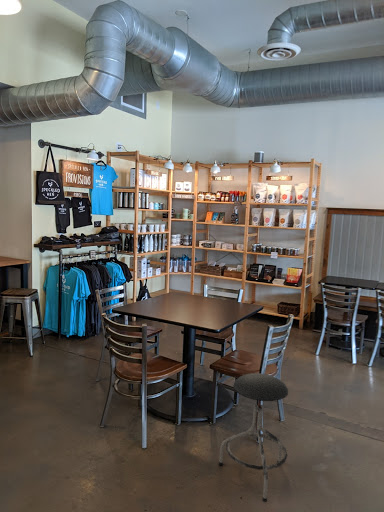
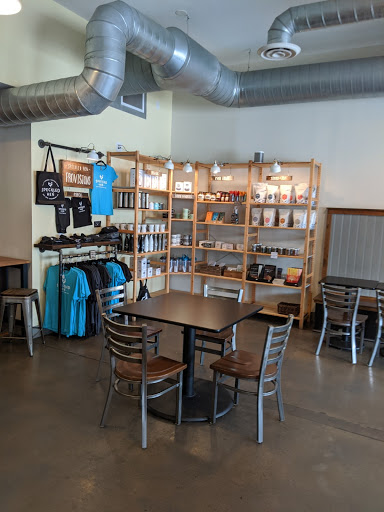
- stool (253, 425)
